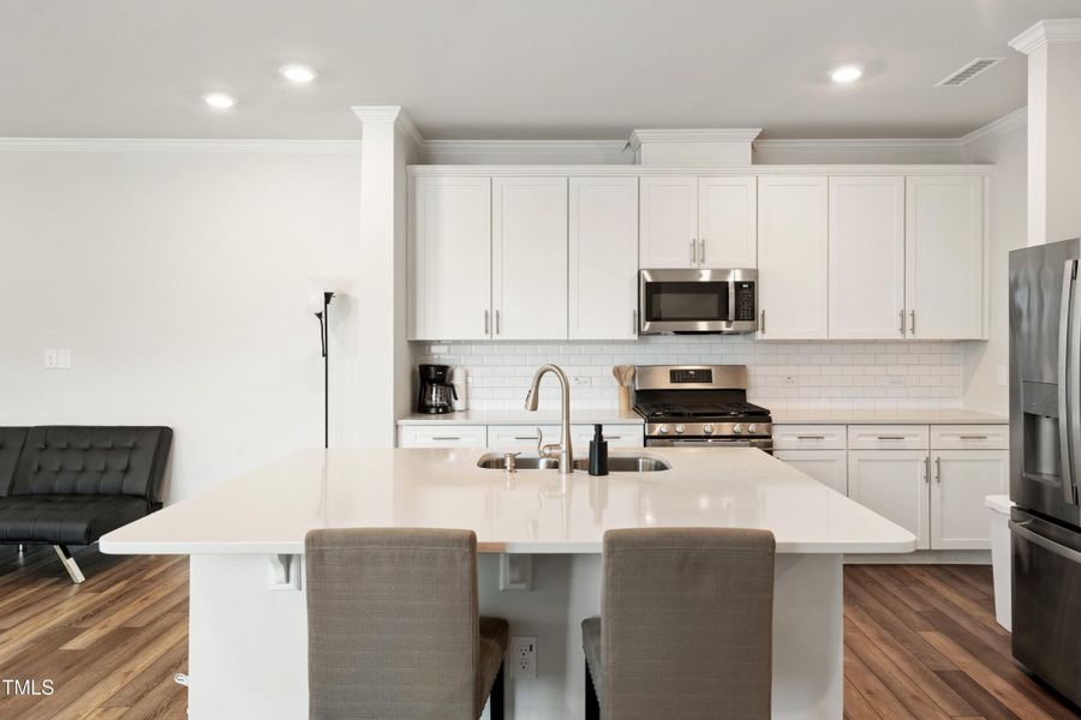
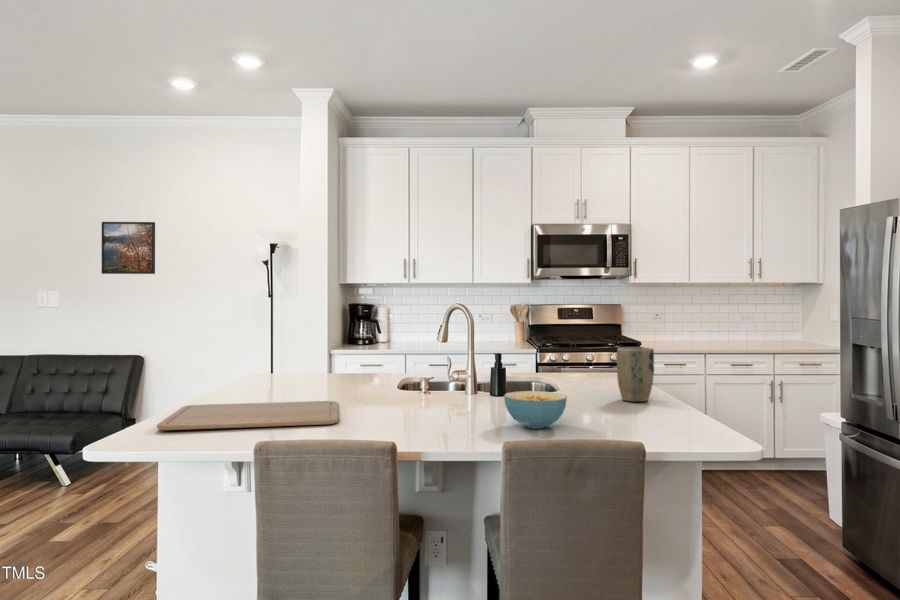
+ chopping board (256, 413)
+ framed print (128, 247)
+ cereal bowl (535, 411)
+ plant pot (635, 374)
